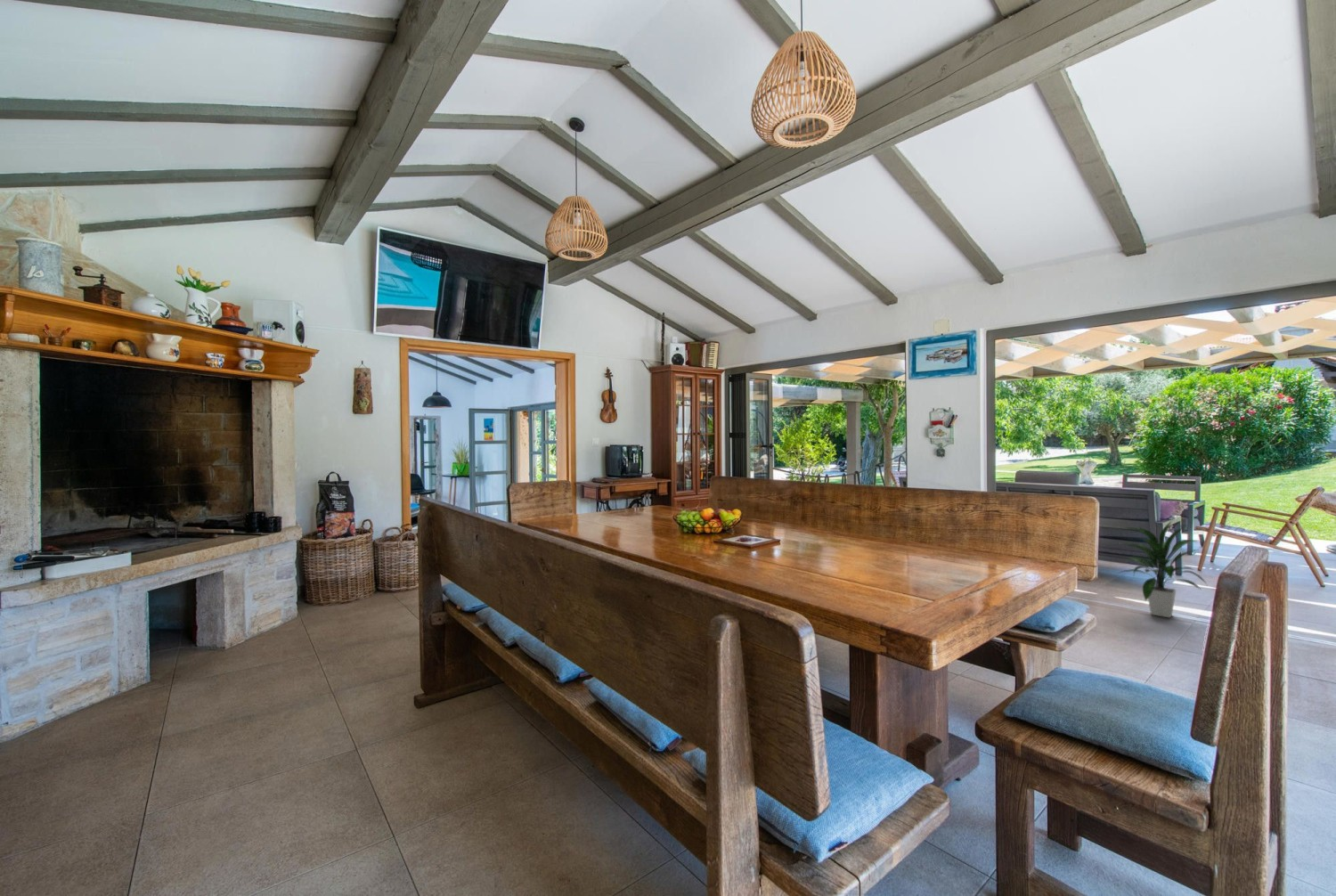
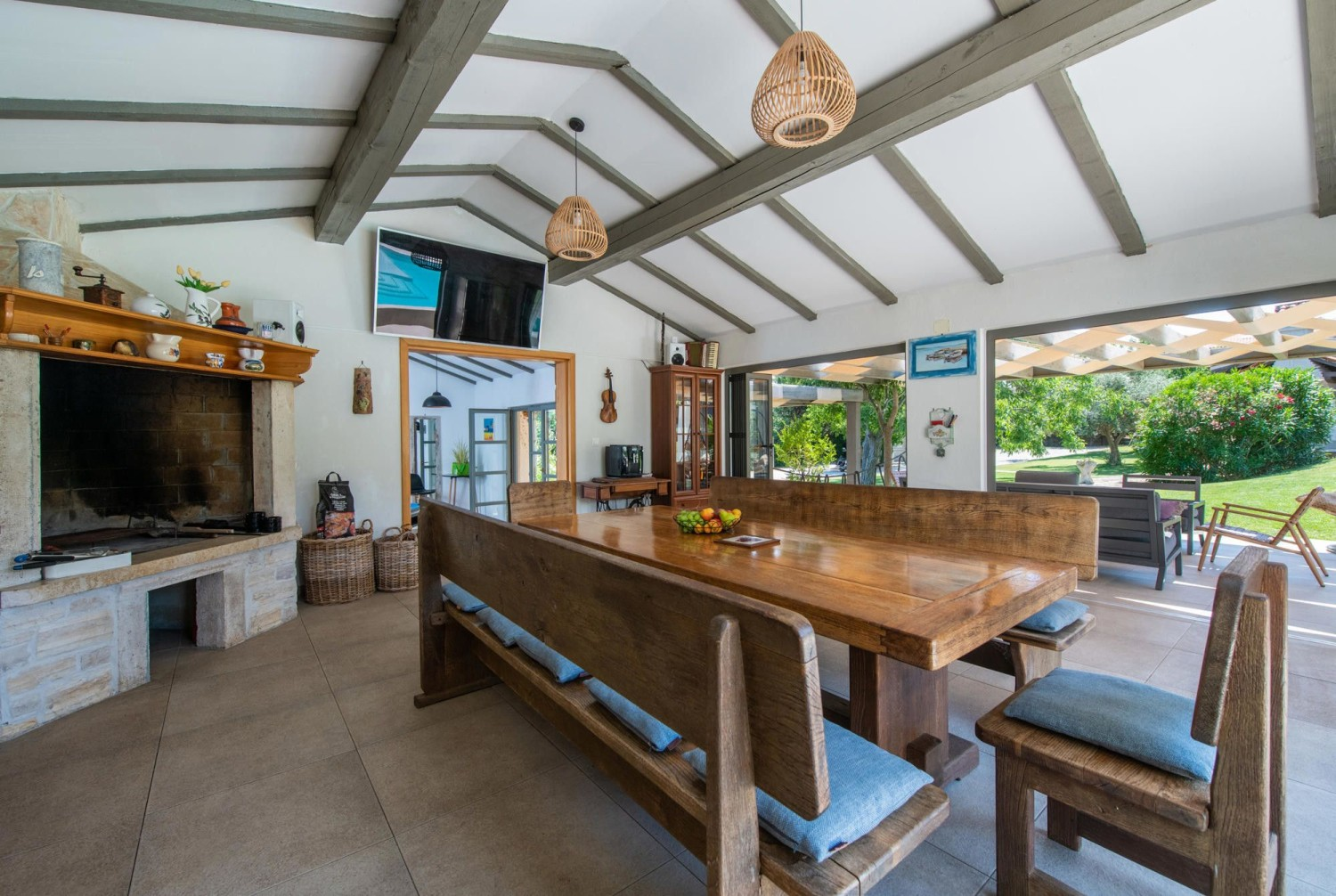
- indoor plant (1157, 566)
